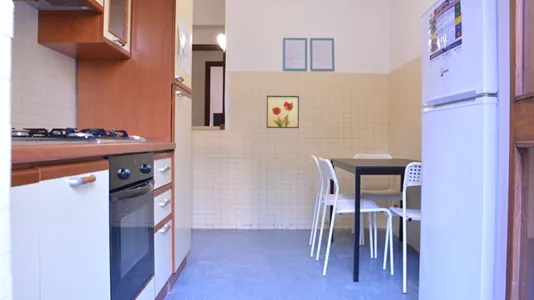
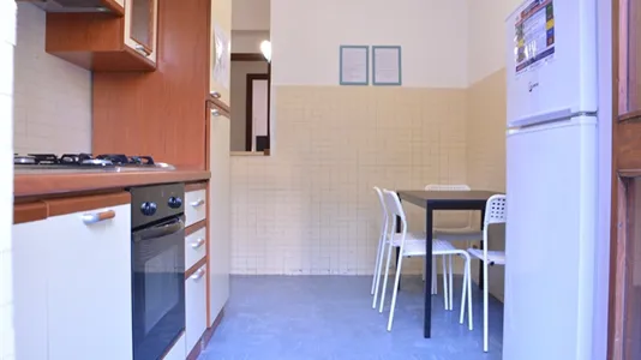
- wall art (282, 112)
